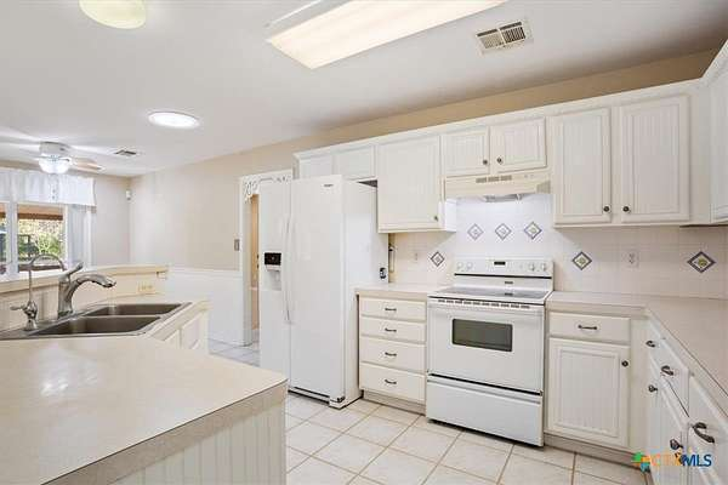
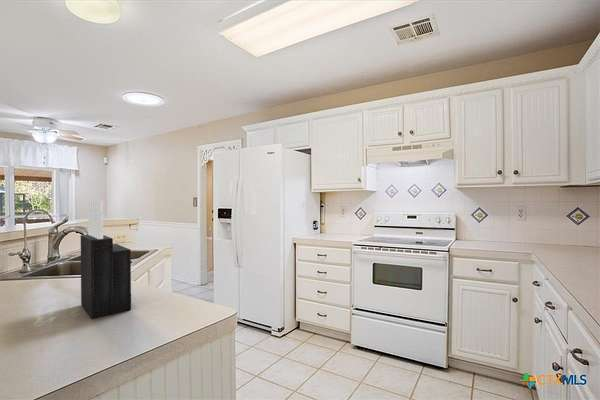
+ knife block (109, 253)
